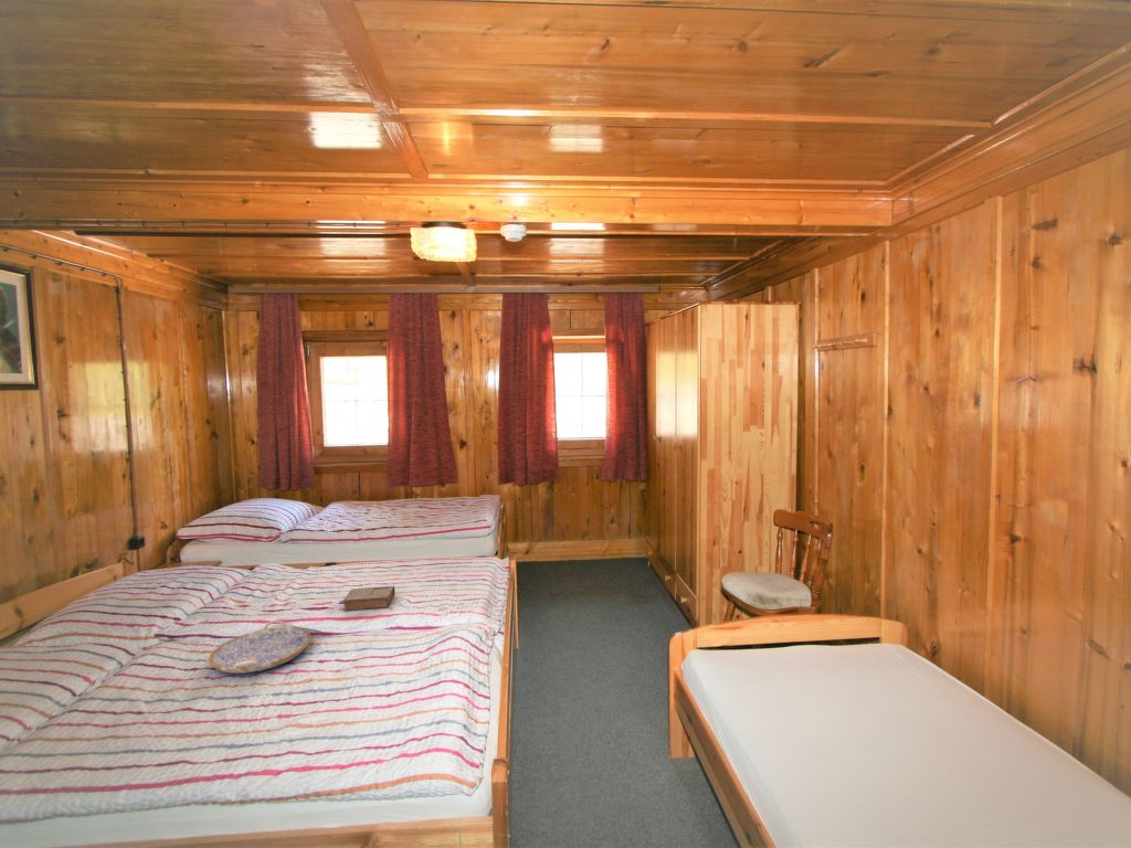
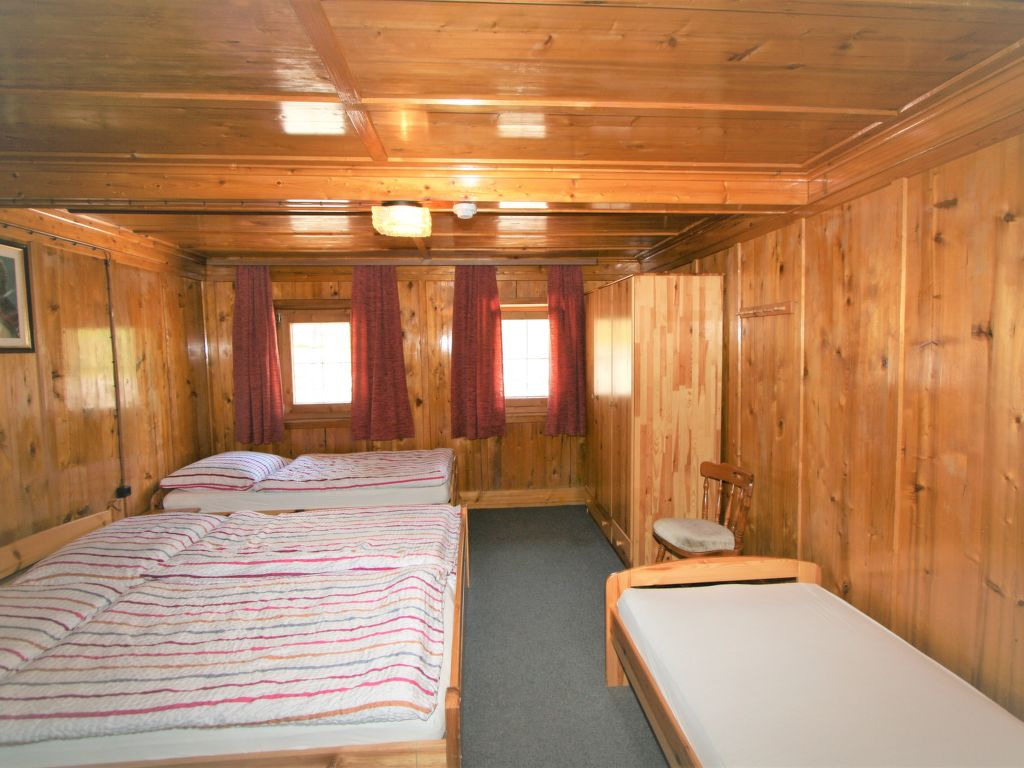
- serving tray (262, 647)
- book (363, 597)
